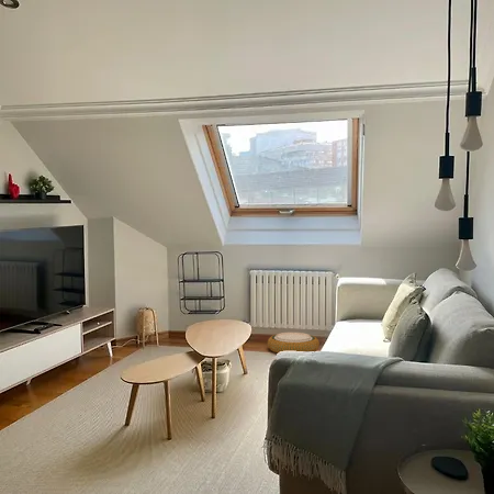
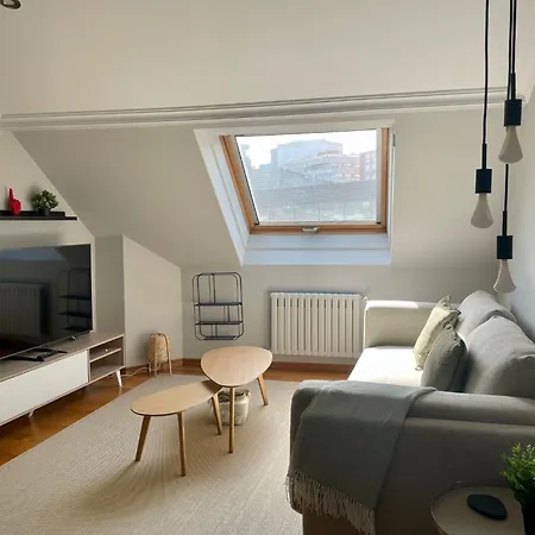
- woven basket (293, 343)
